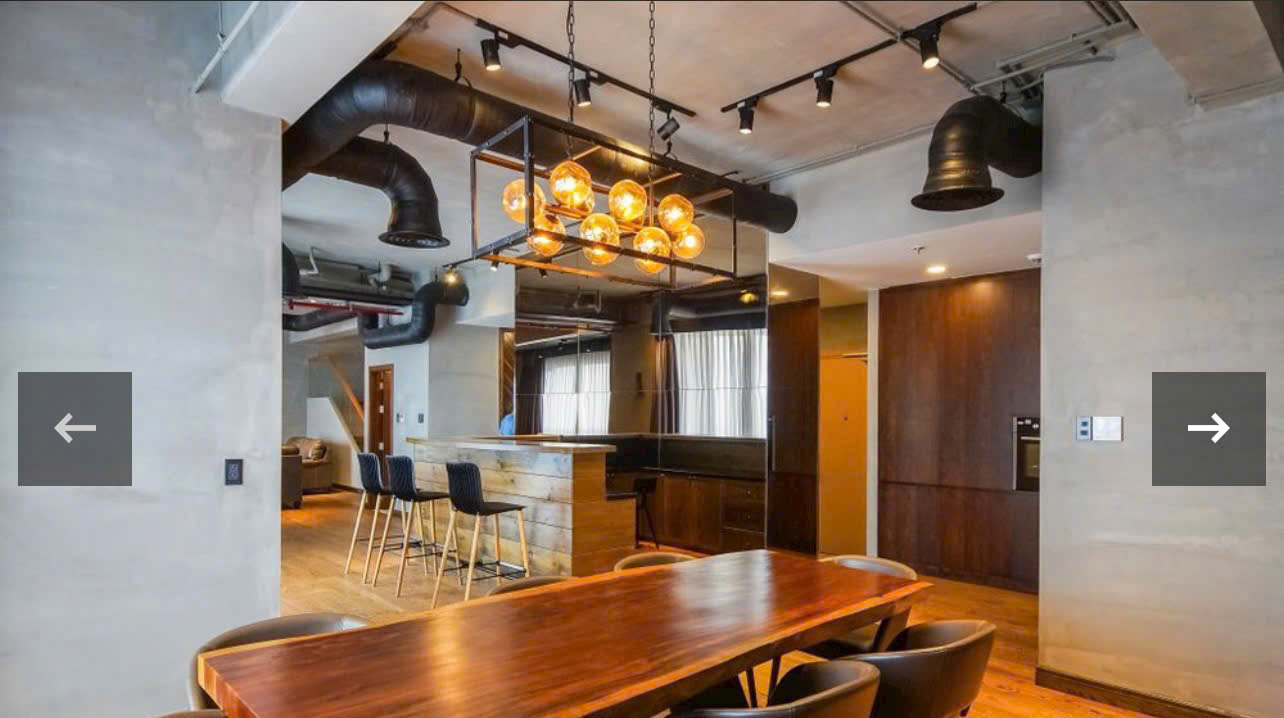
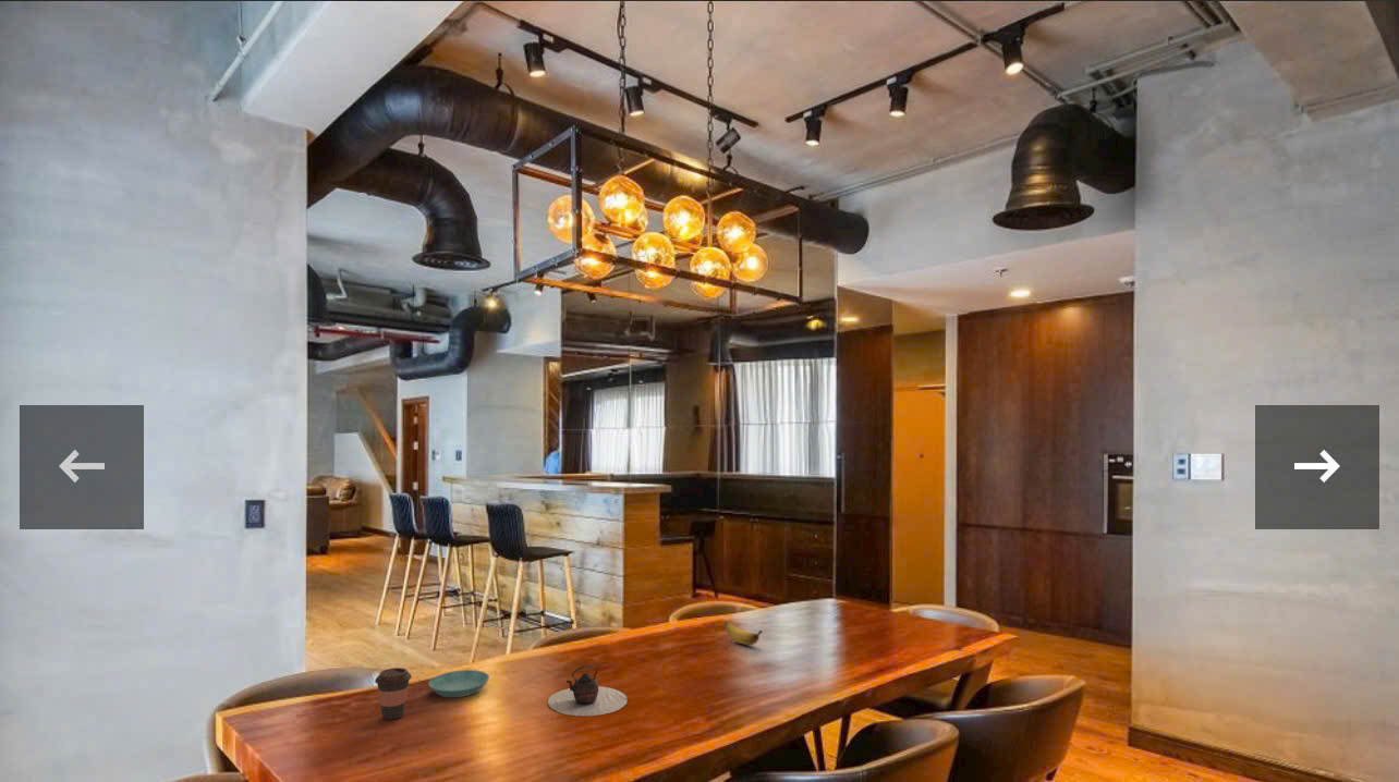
+ coffee cup (392, 694)
+ banana (742, 633)
+ saucer (459, 684)
+ teapot (587, 682)
